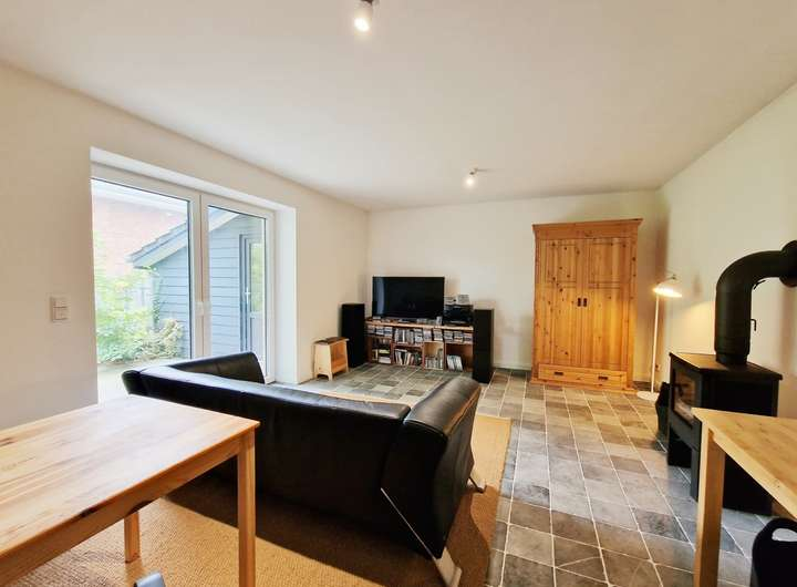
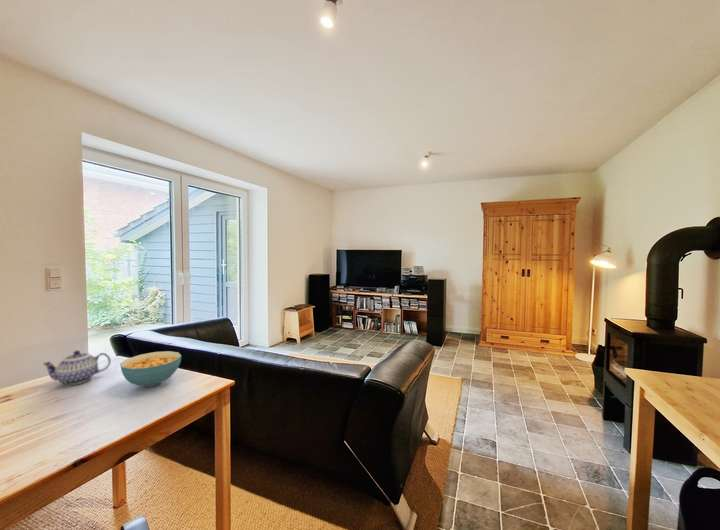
+ cereal bowl (152, 371)
+ teapot (78, 365)
